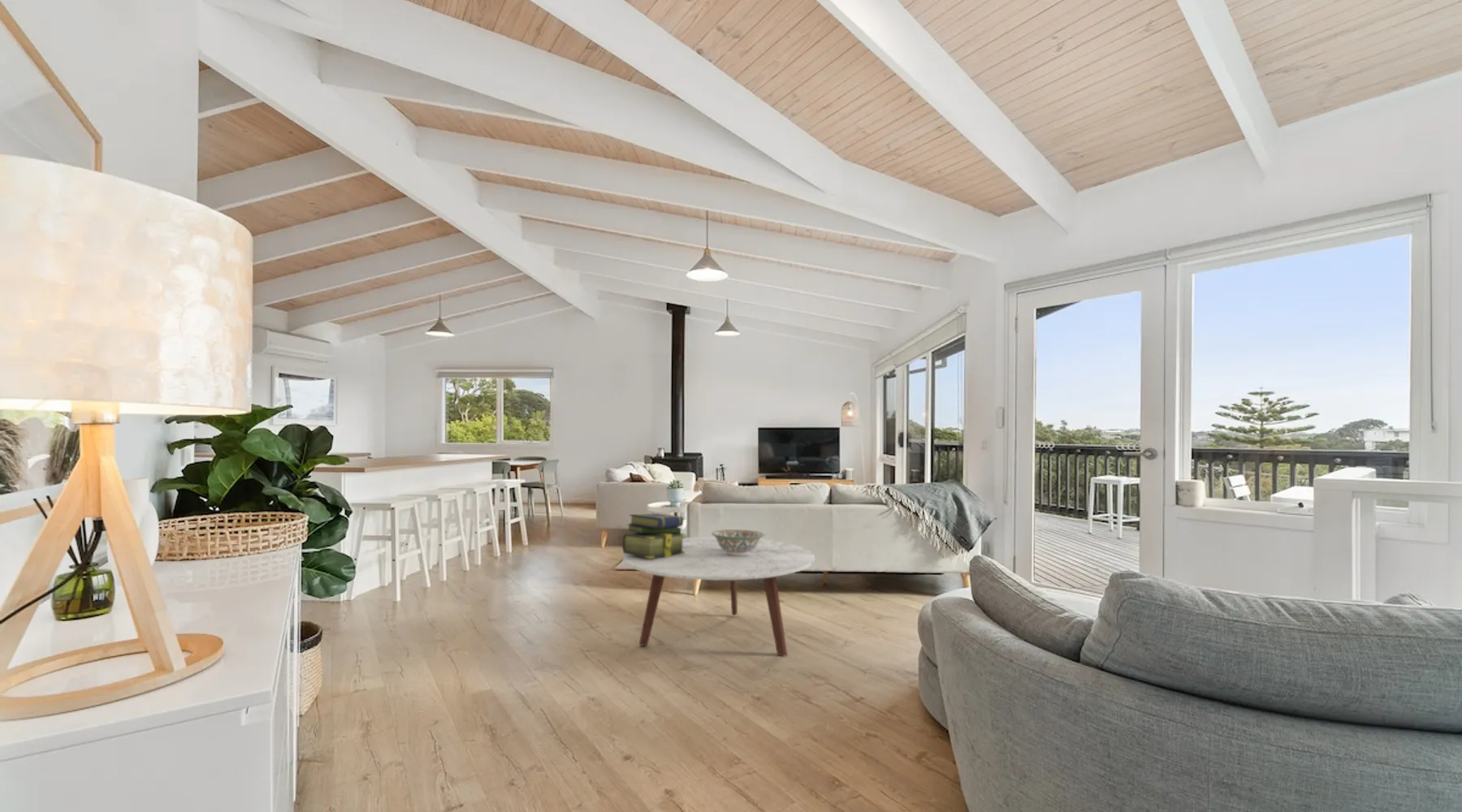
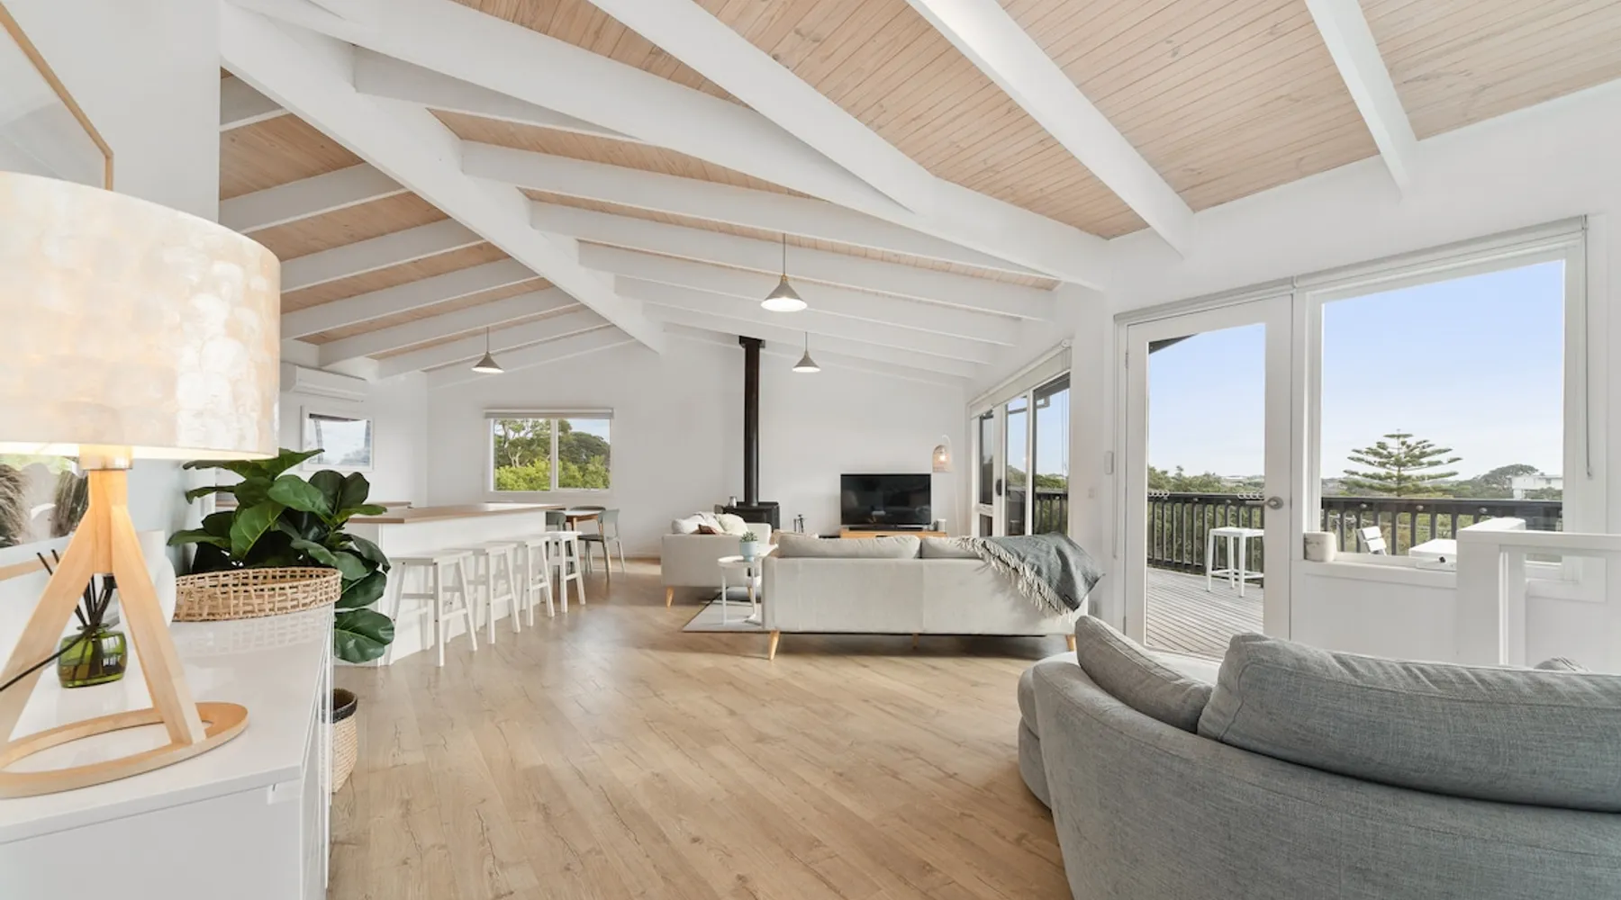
- decorative bowl (737, 542)
- stack of books (654, 533)
- coffee table (731, 595)
